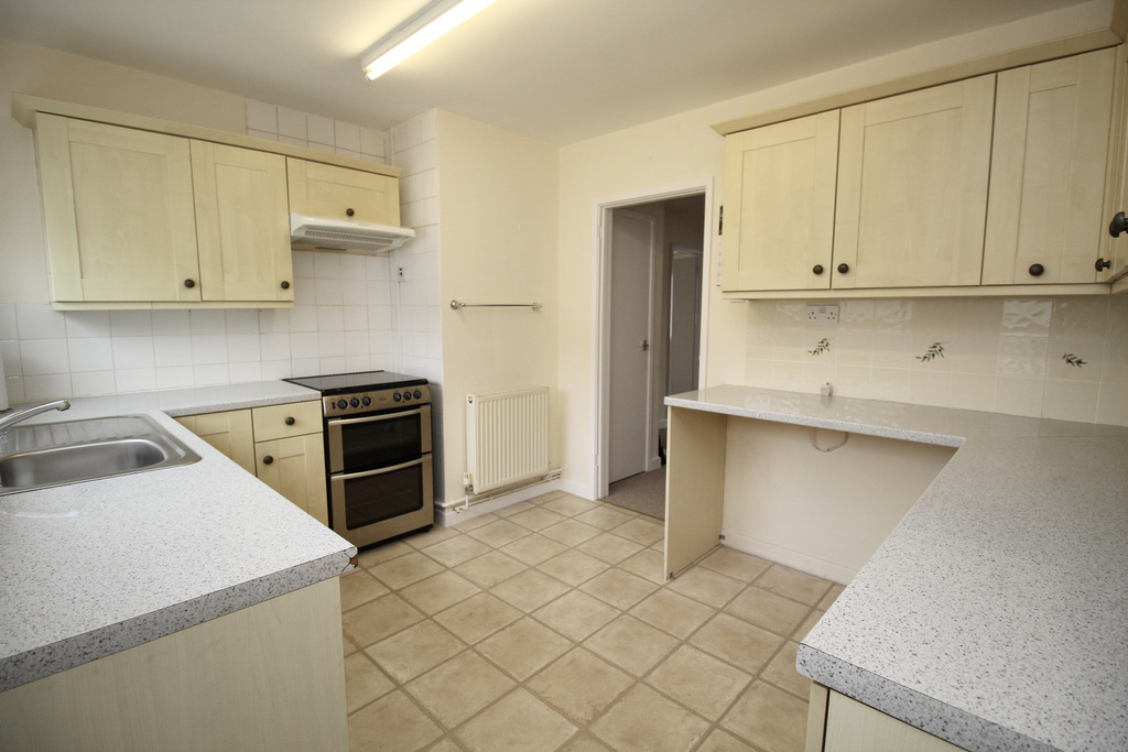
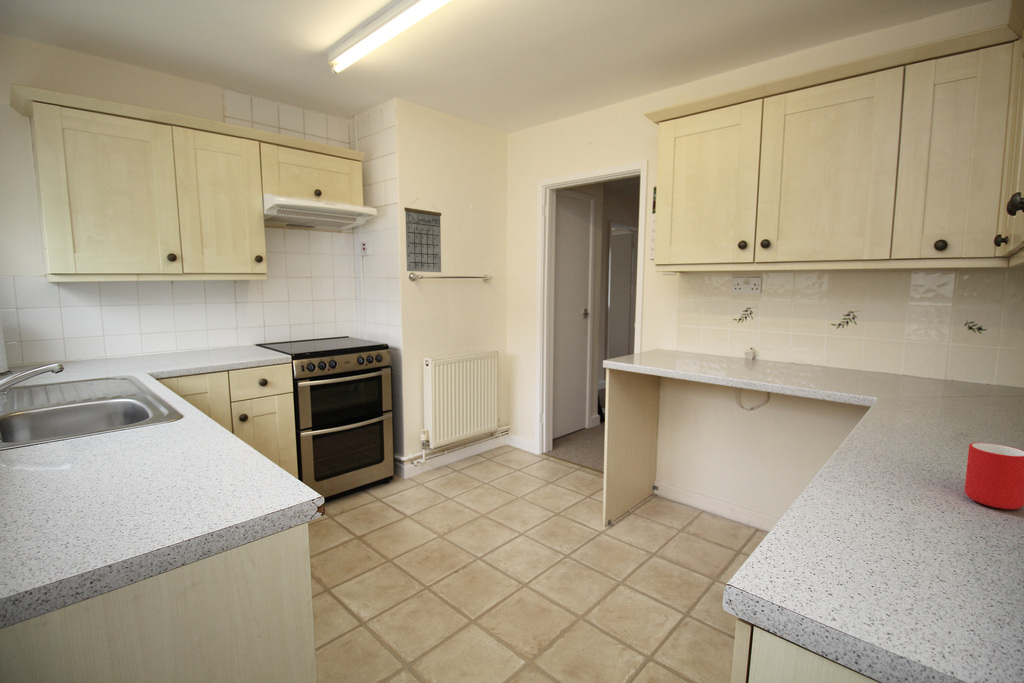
+ calendar (423, 233)
+ cup (996, 473)
